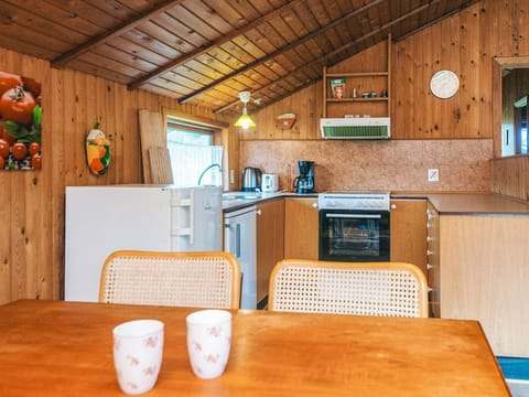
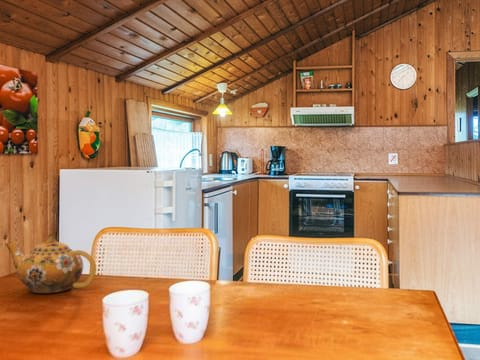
+ teapot (50, 261)
